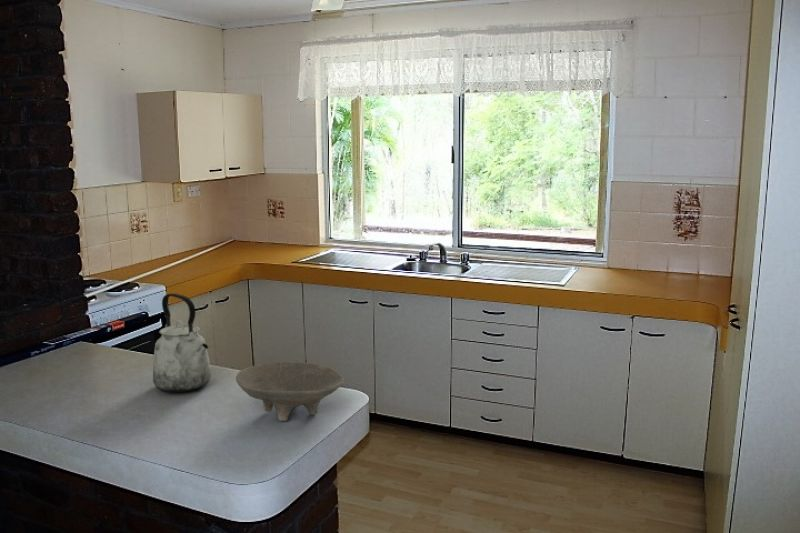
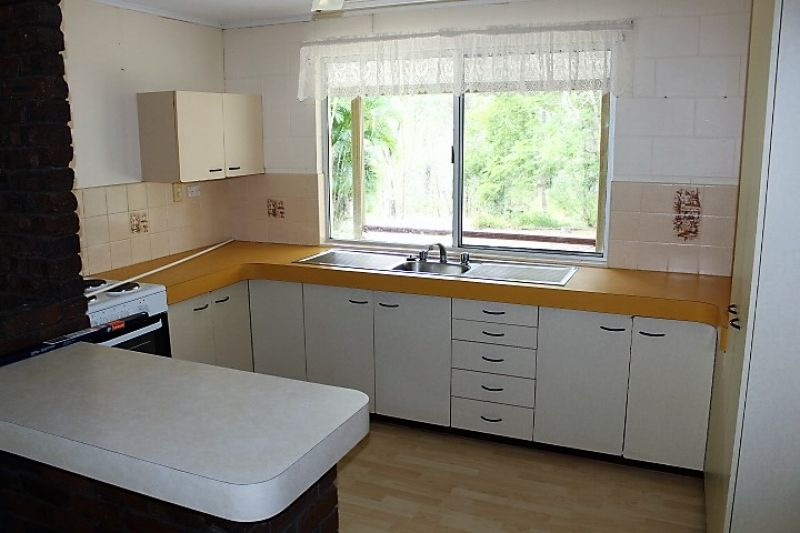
- bowl (290, 392)
- kettle (185, 343)
